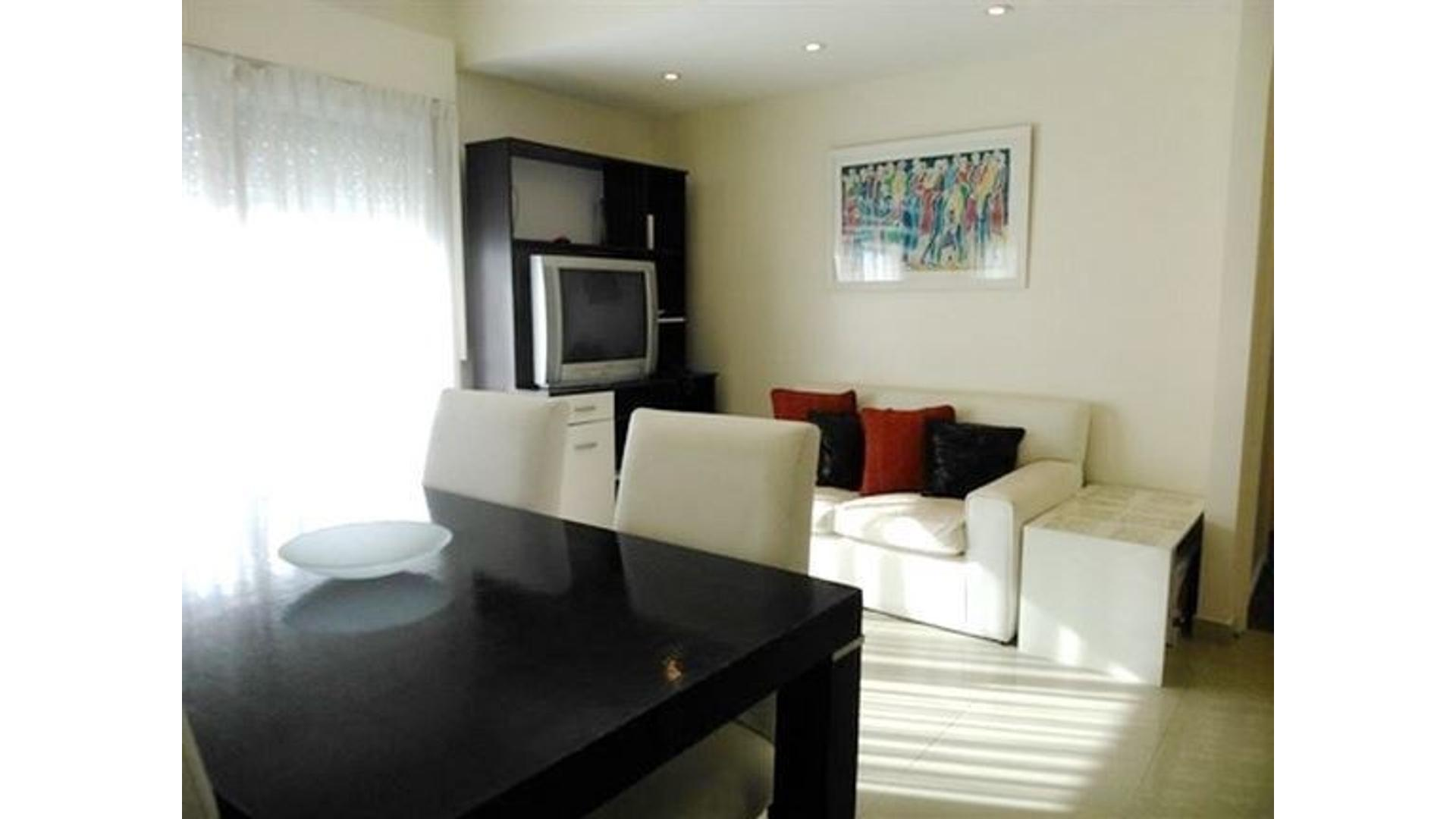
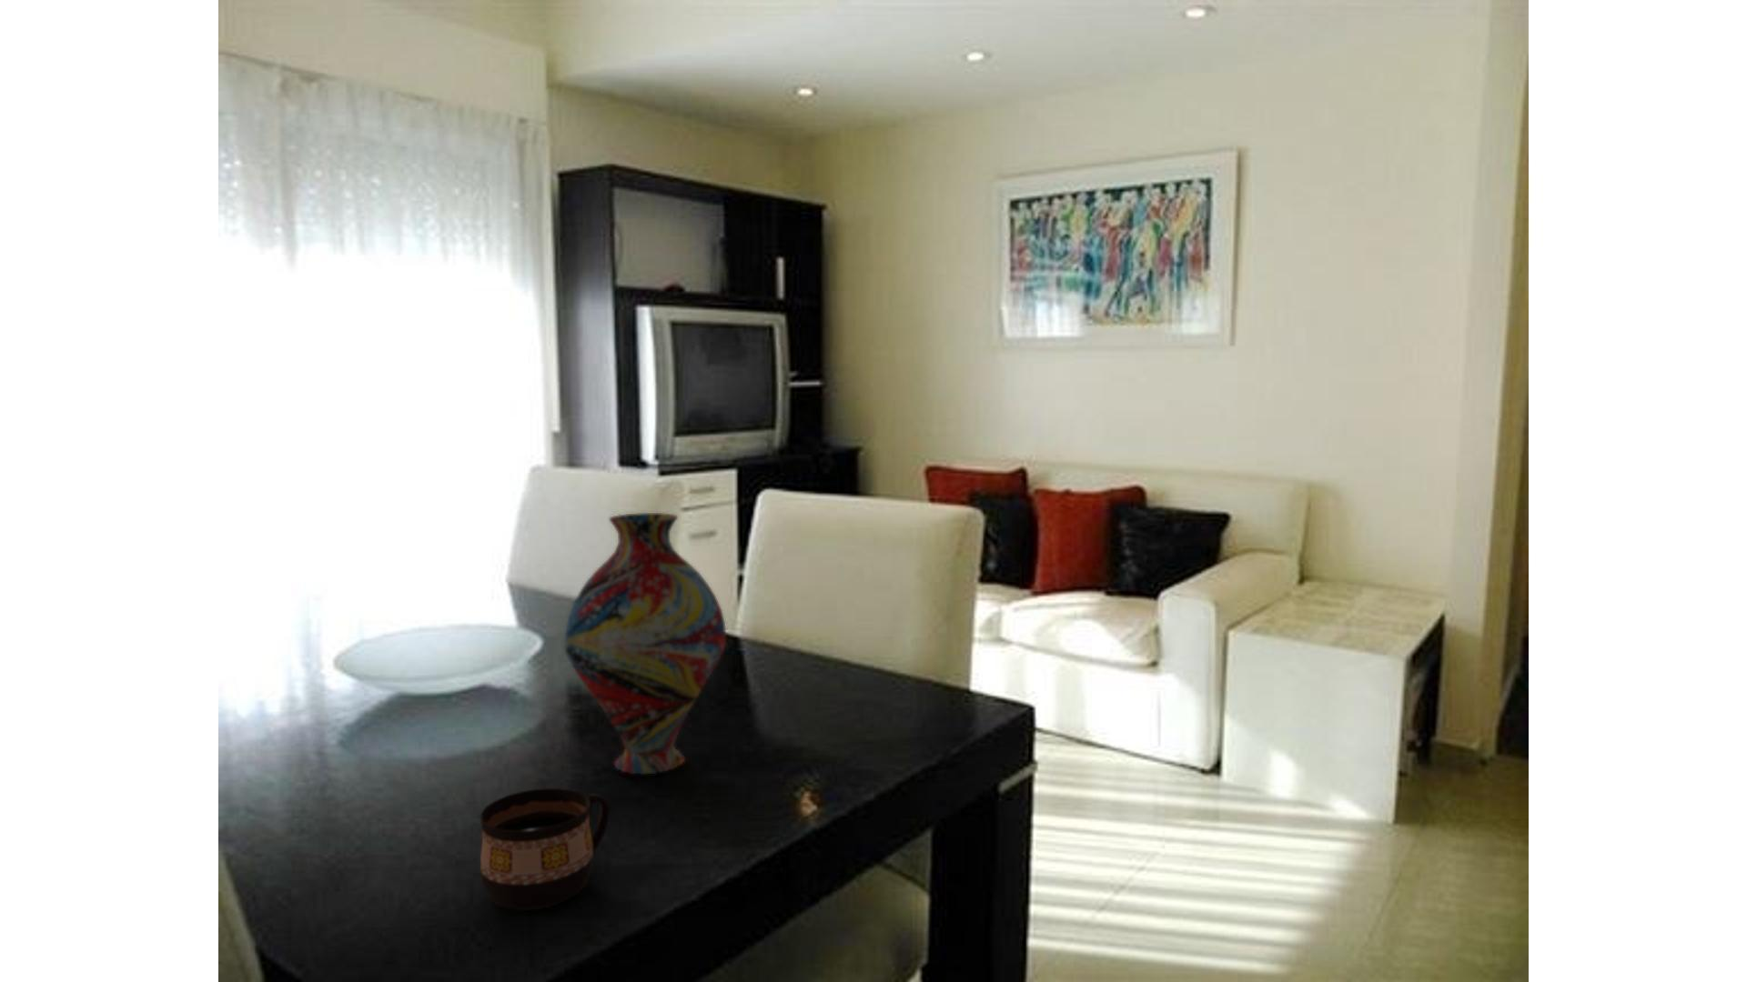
+ cup (544, 849)
+ vase (646, 640)
